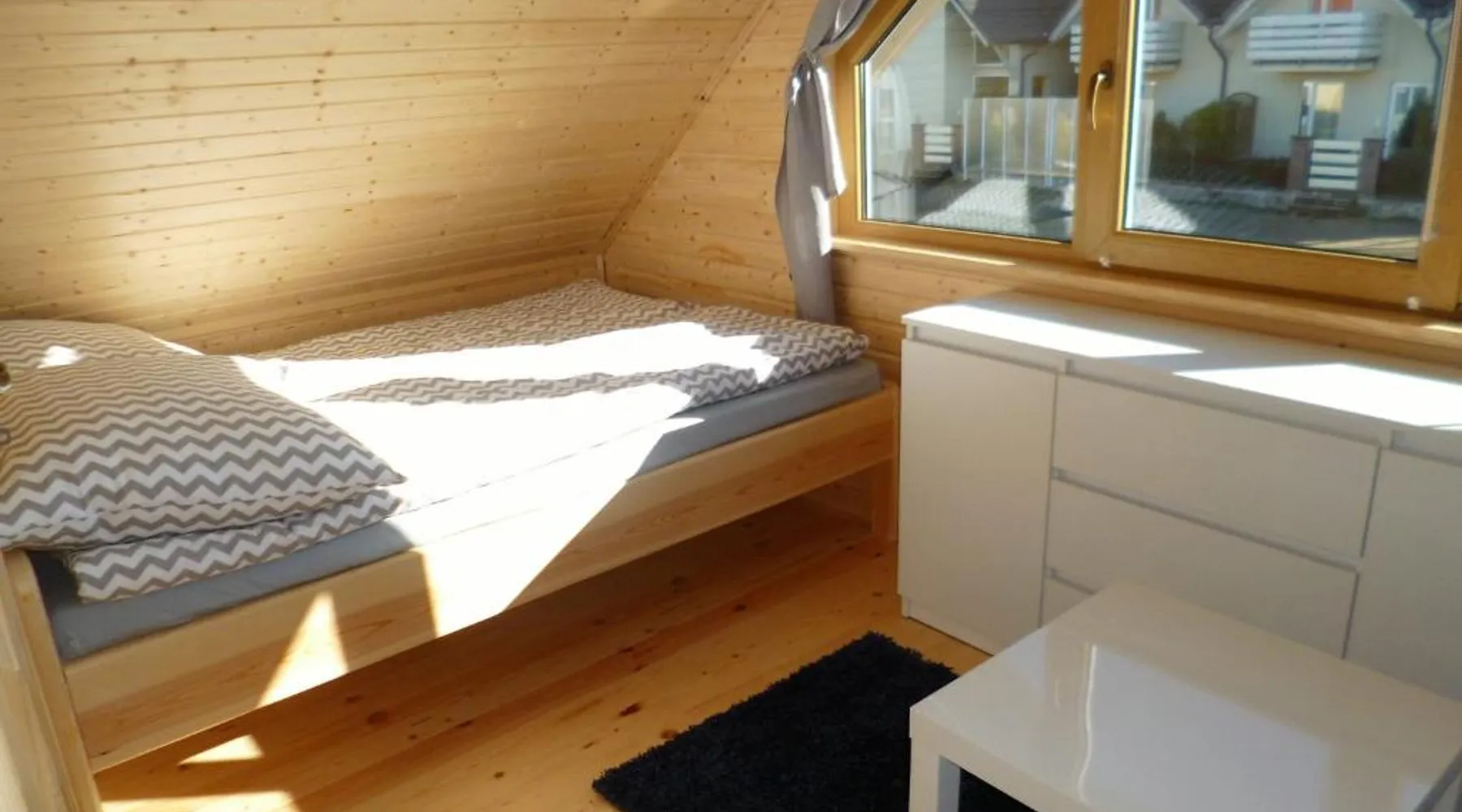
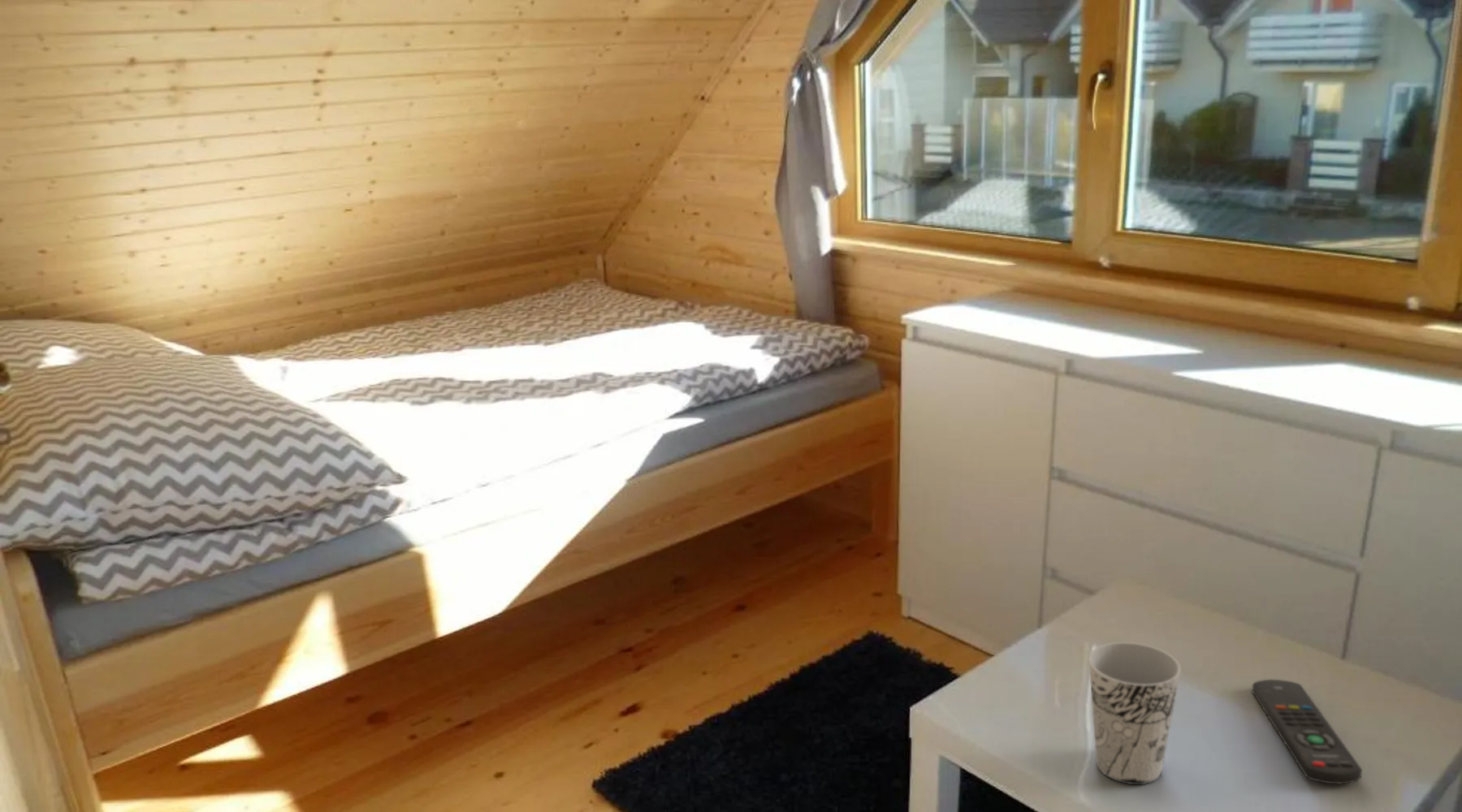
+ remote control (1303, 727)
+ cup (1131, 715)
